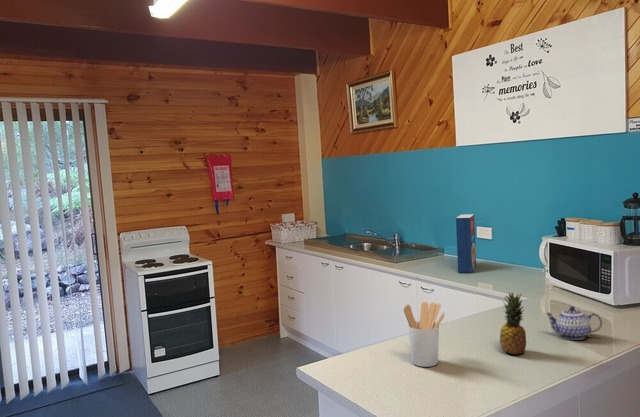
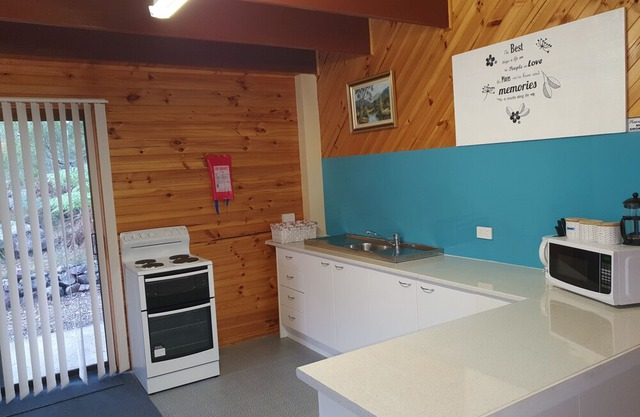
- cereal box (466, 242)
- utensil holder (426, 332)
- fruit (512, 321)
- teapot (573, 321)
